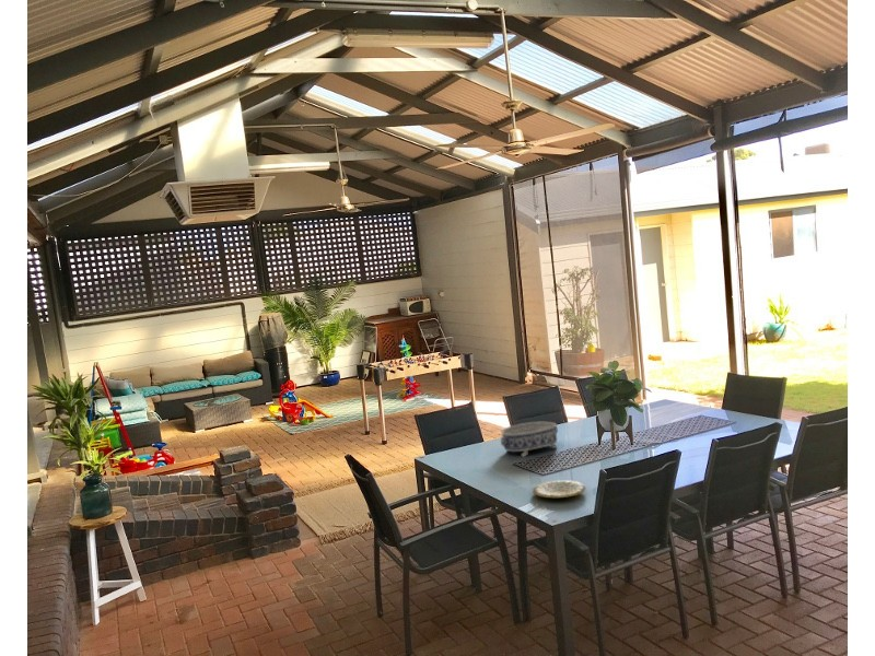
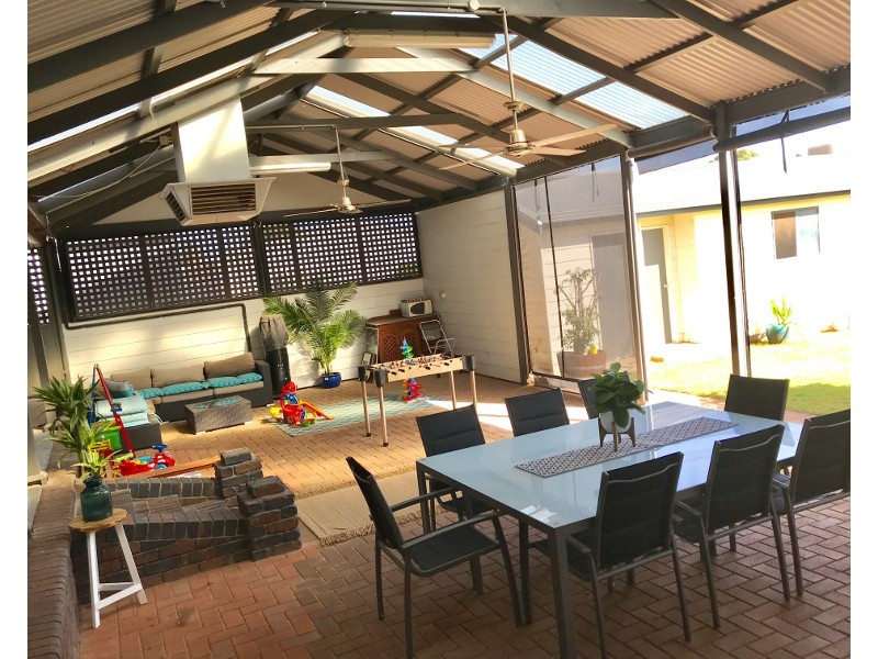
- plate (559, 491)
- decorative bowl (529, 437)
